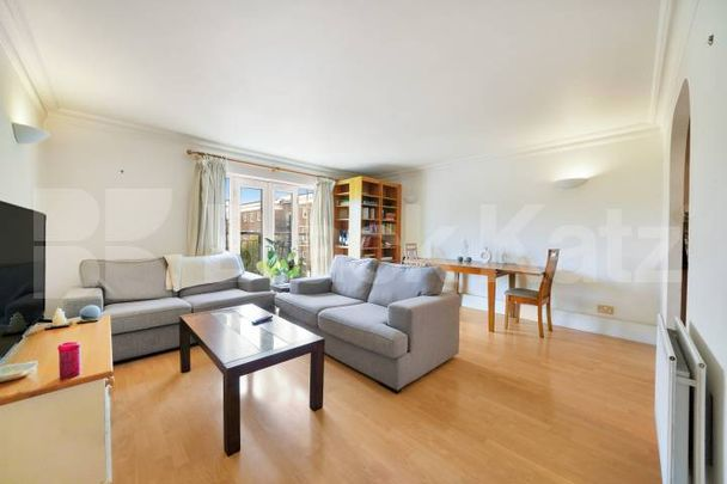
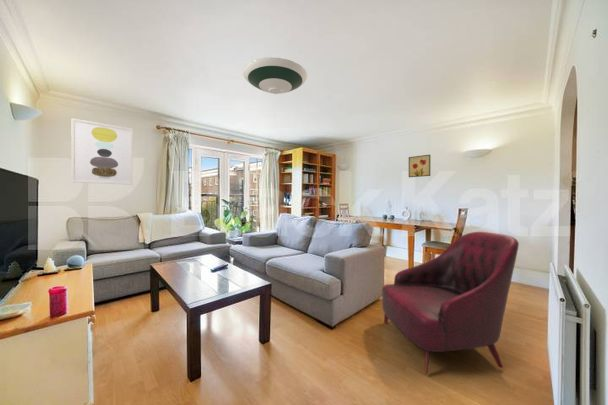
+ wall art (104, 153)
+ armchair (445, 288)
+ wall art (419, 166)
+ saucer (275, 83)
